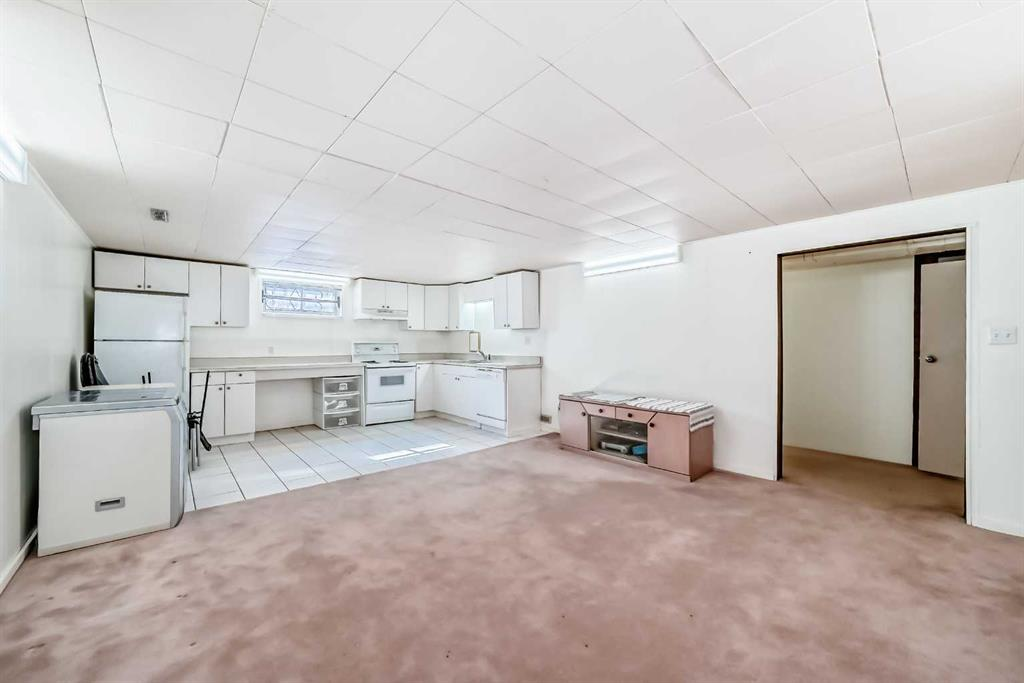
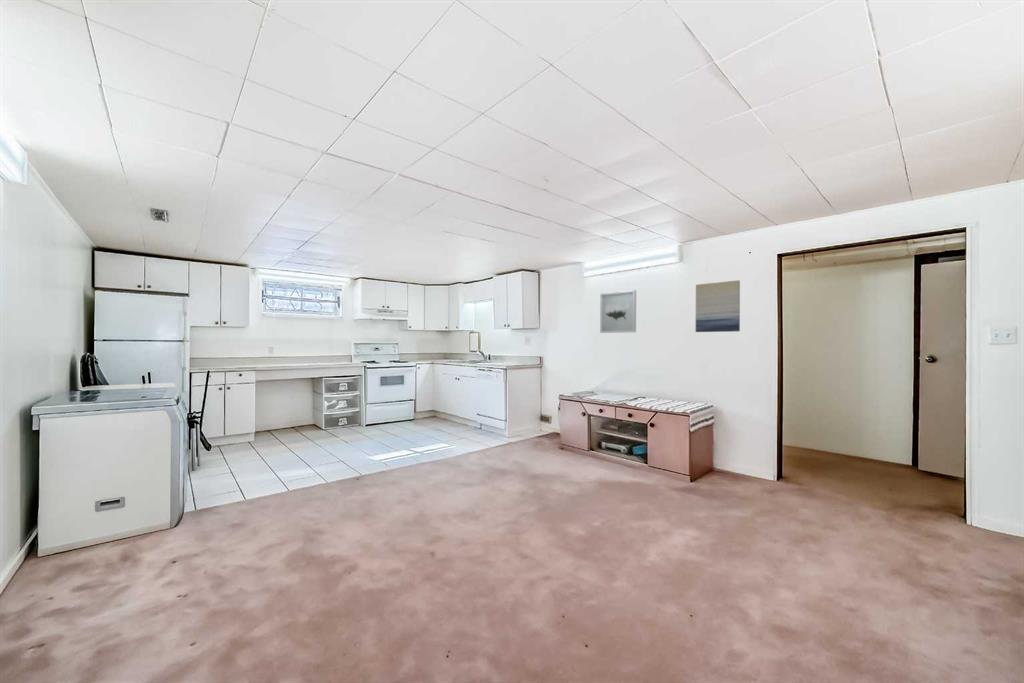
+ wall art (617, 312)
+ wall art (716, 307)
